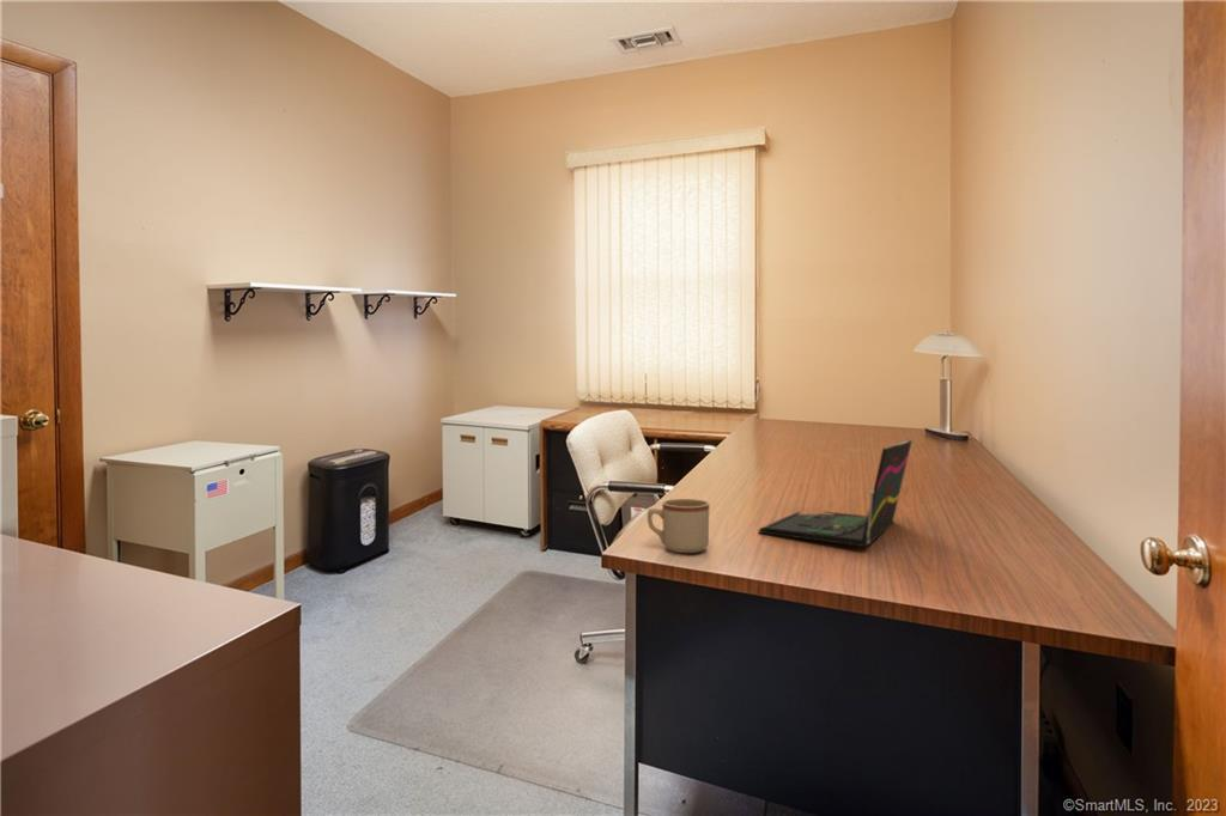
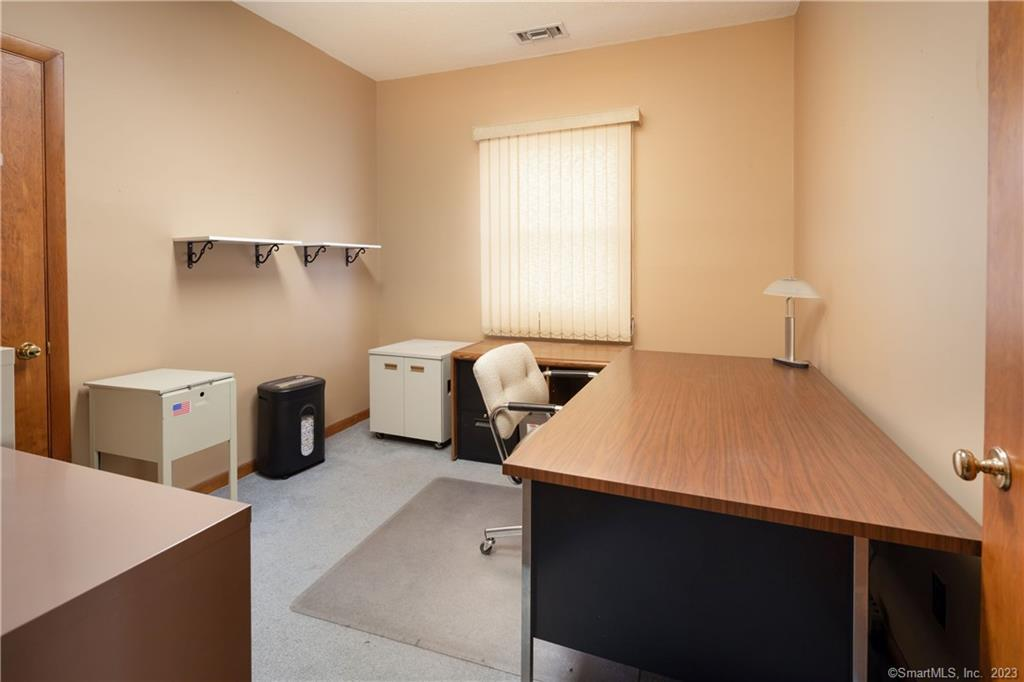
- mug (678, 525)
- laptop (831, 512)
